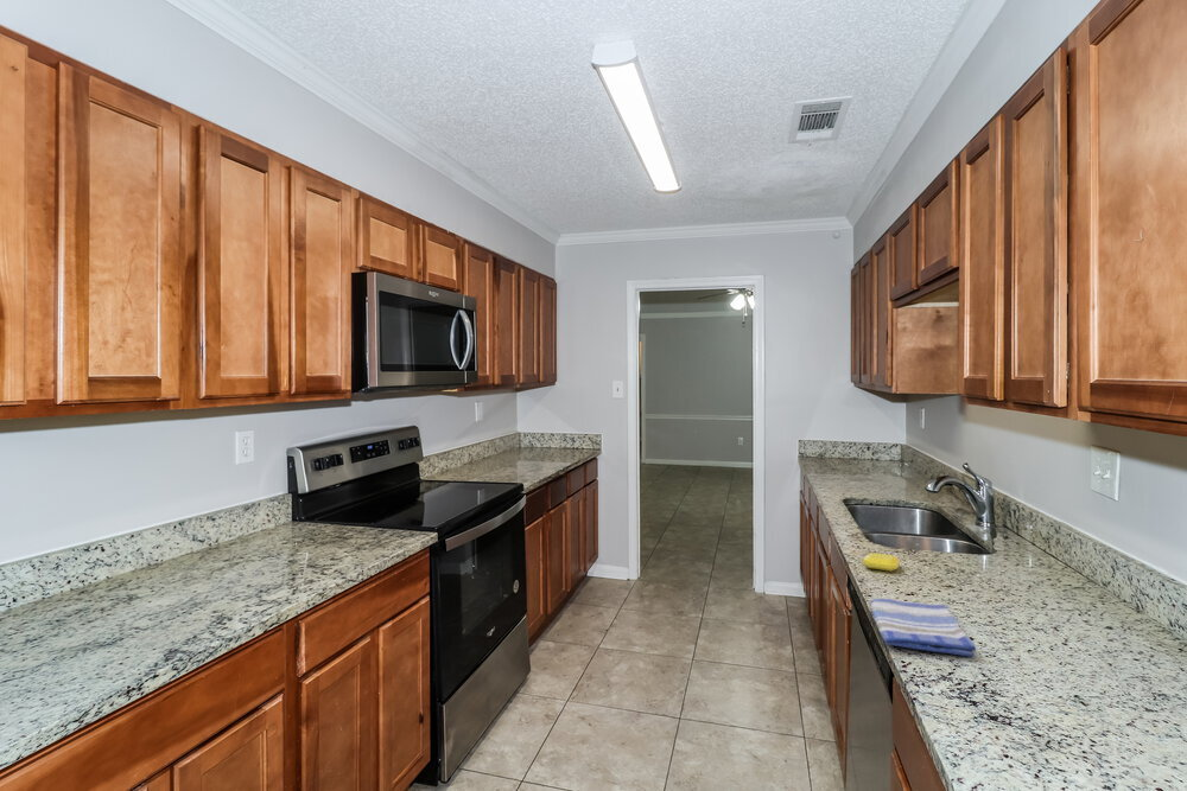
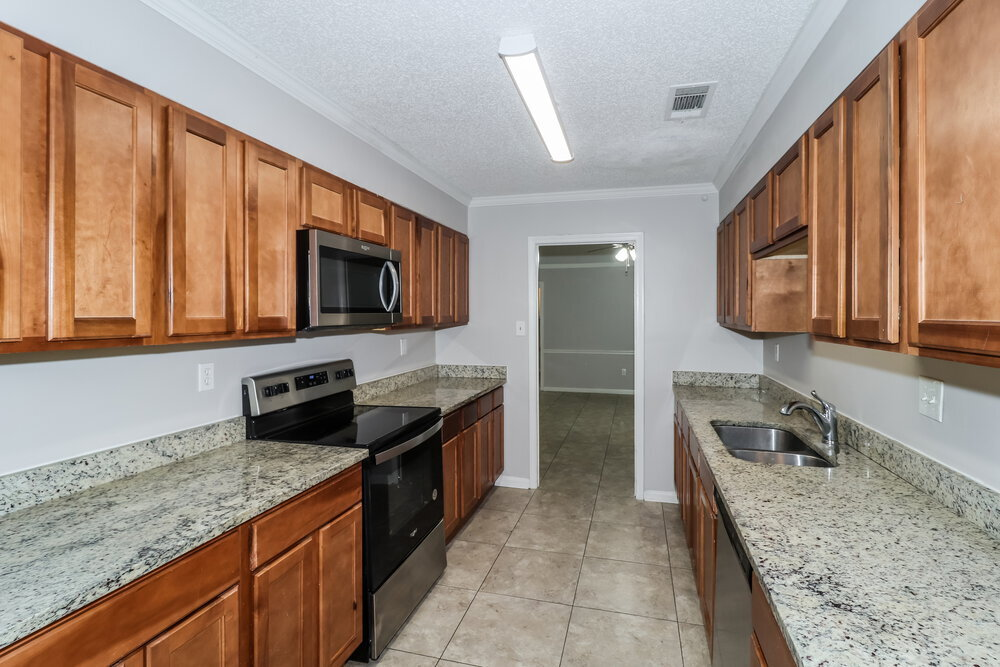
- soap bar (881, 561)
- dish towel (918, 623)
